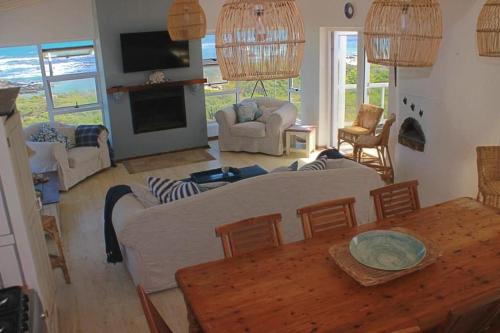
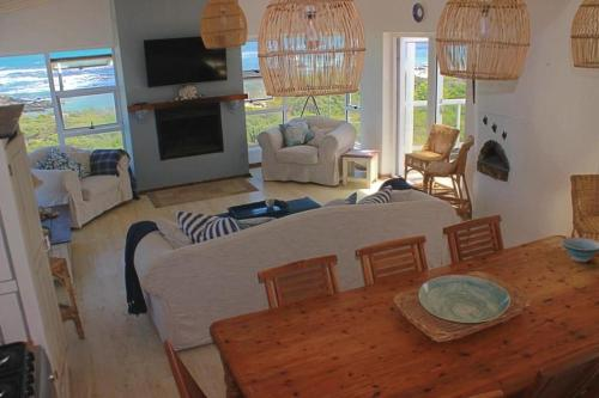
+ bowl (581, 251)
